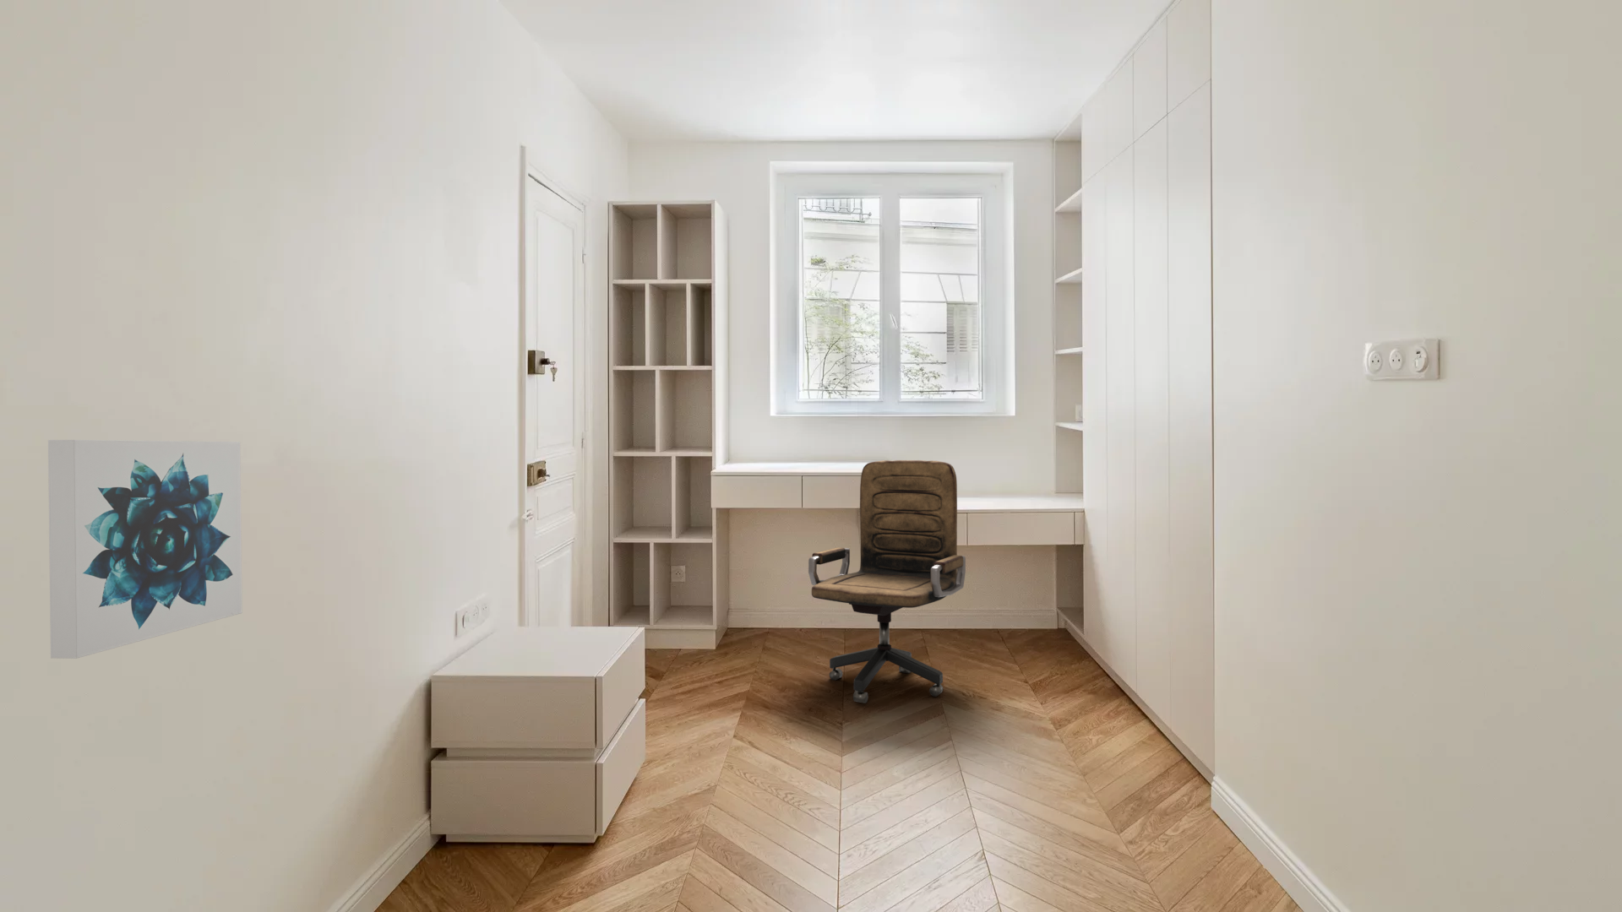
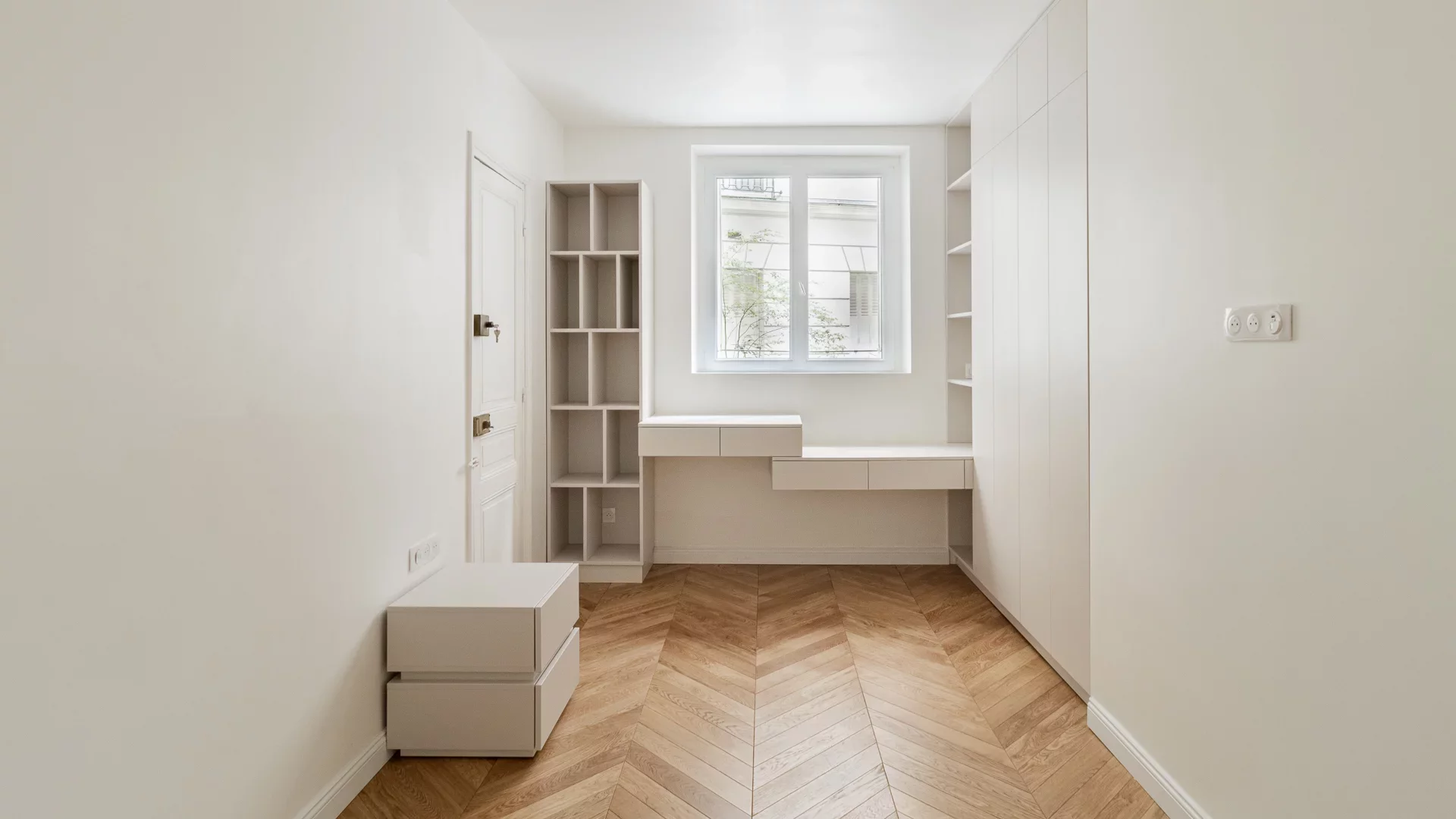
- office chair (886, 572)
- wall art (156, 537)
